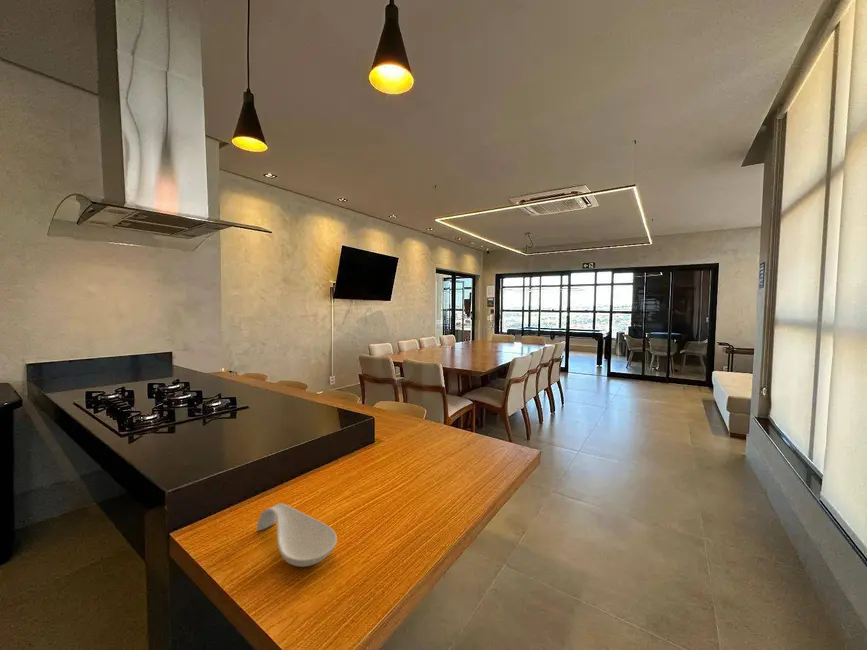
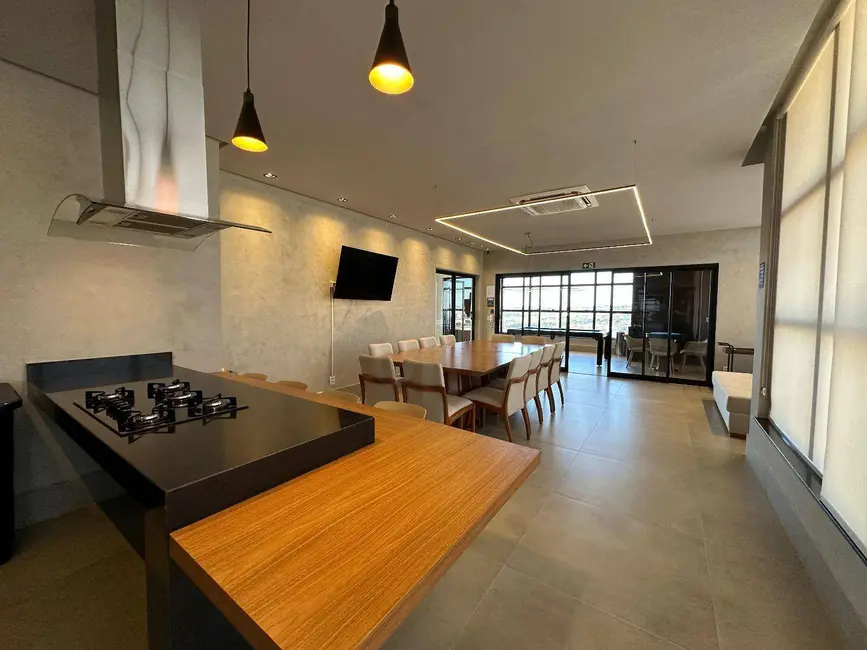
- spoon rest (292, 531)
